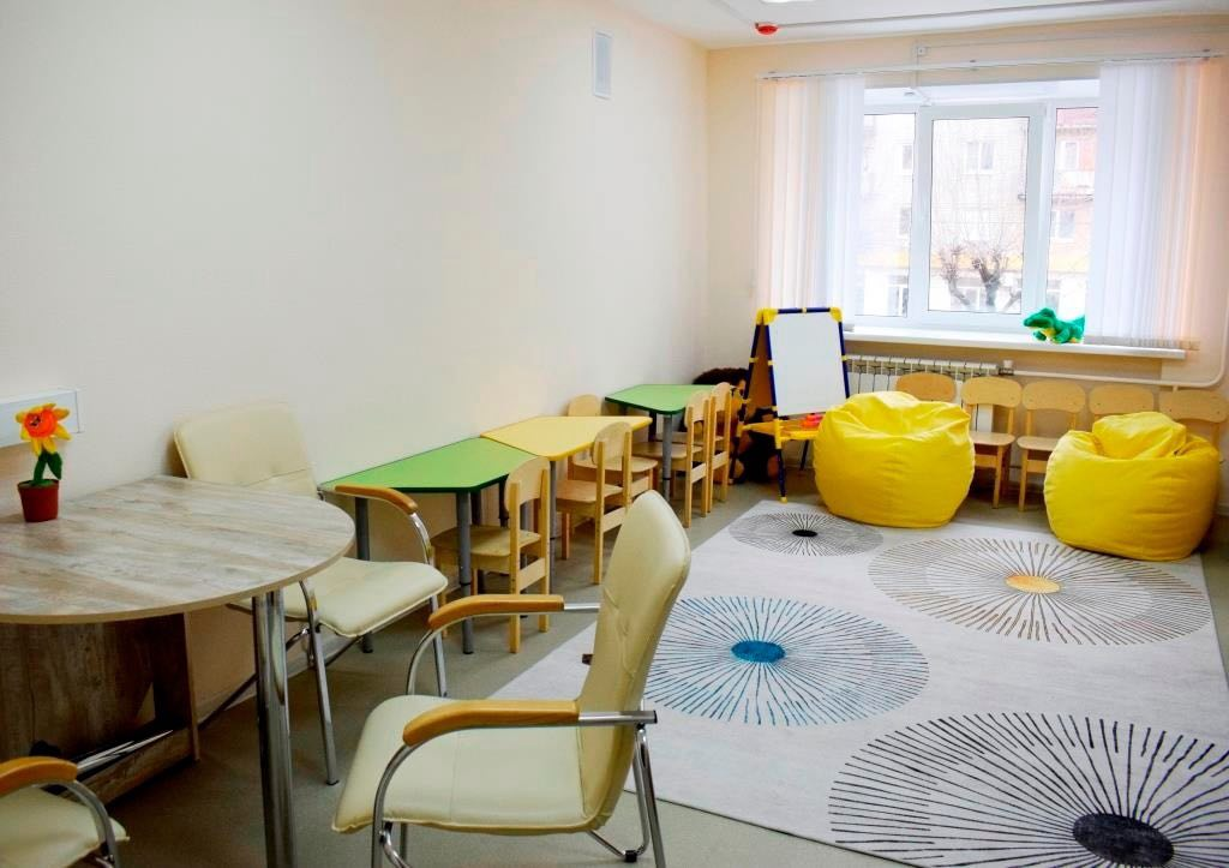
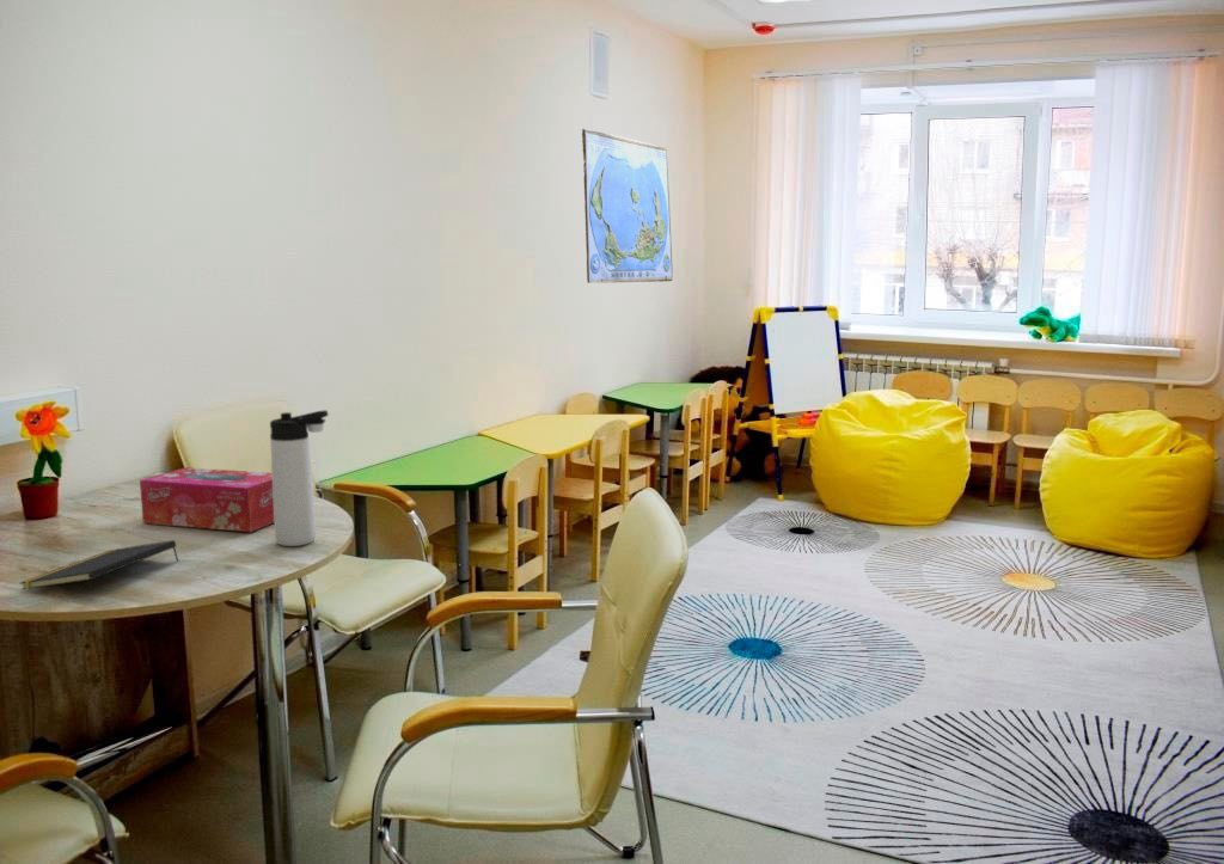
+ world map (630, 210)
+ thermos bottle (301, 477)
+ notepad (100, 564)
+ tissue box (216, 497)
